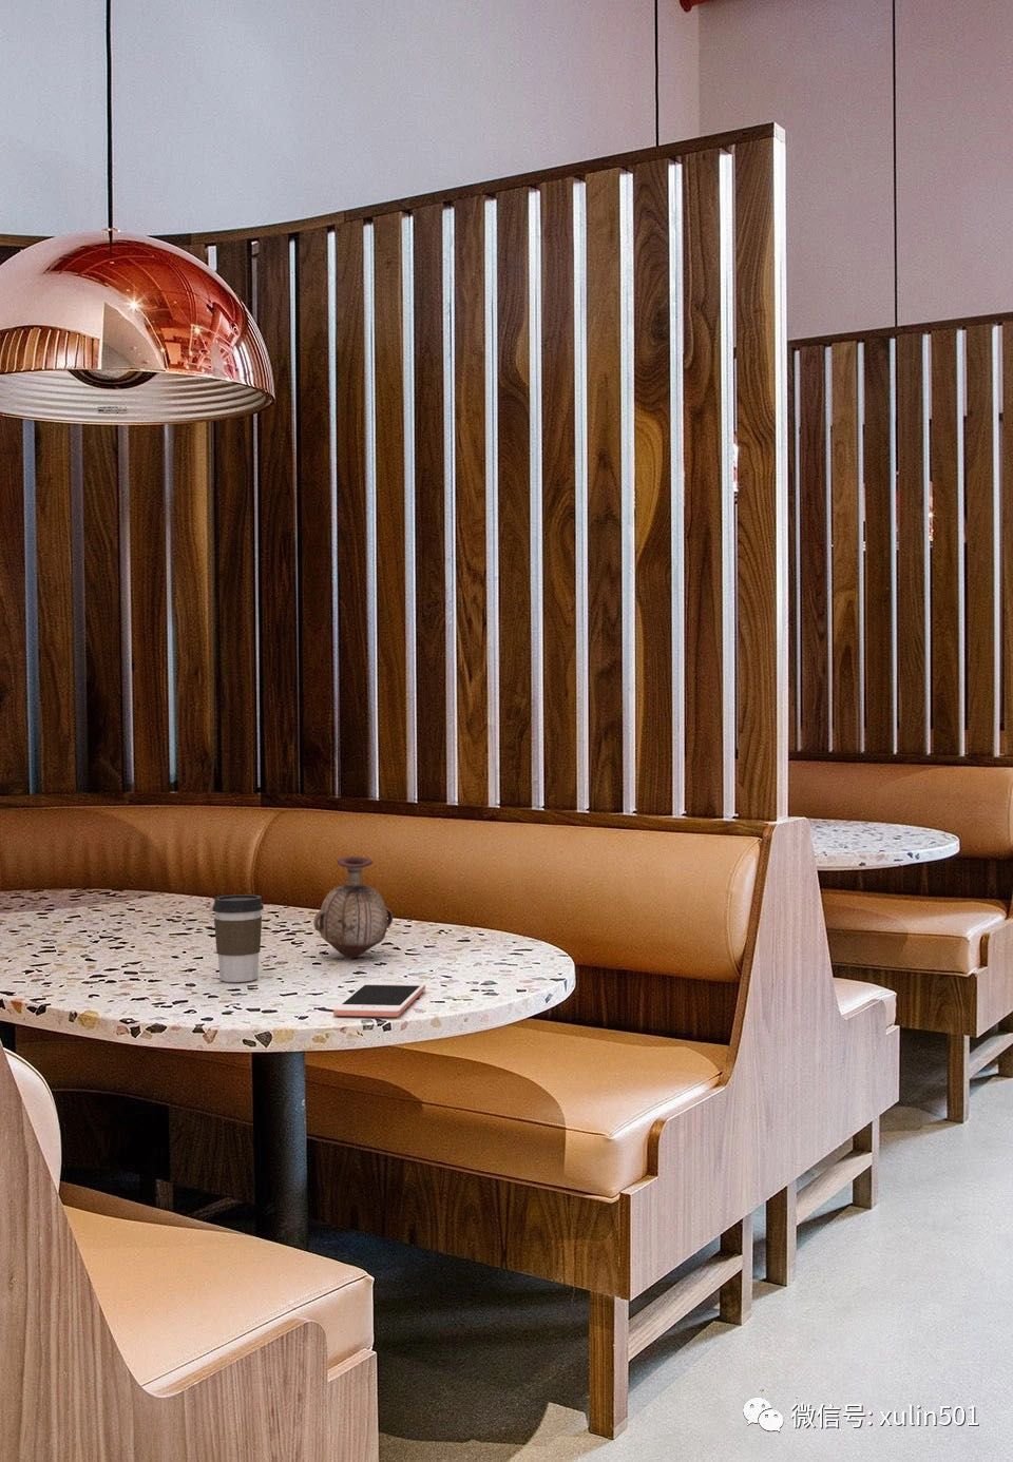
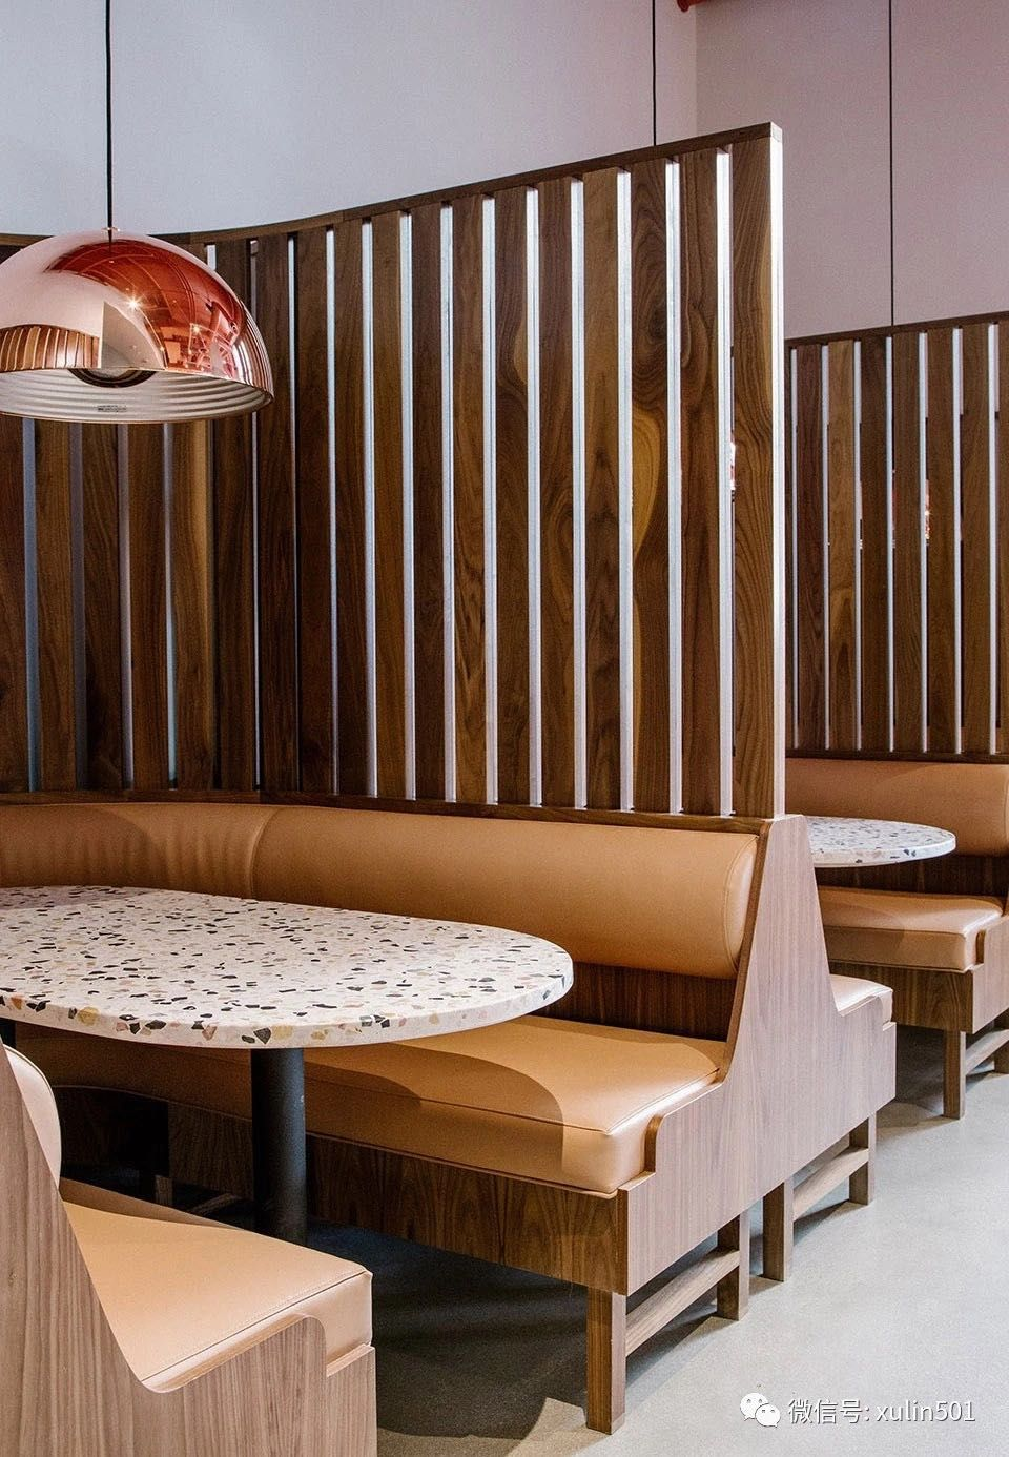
- vase (352, 907)
- cell phone (381, 998)
- coffee cup (238, 938)
